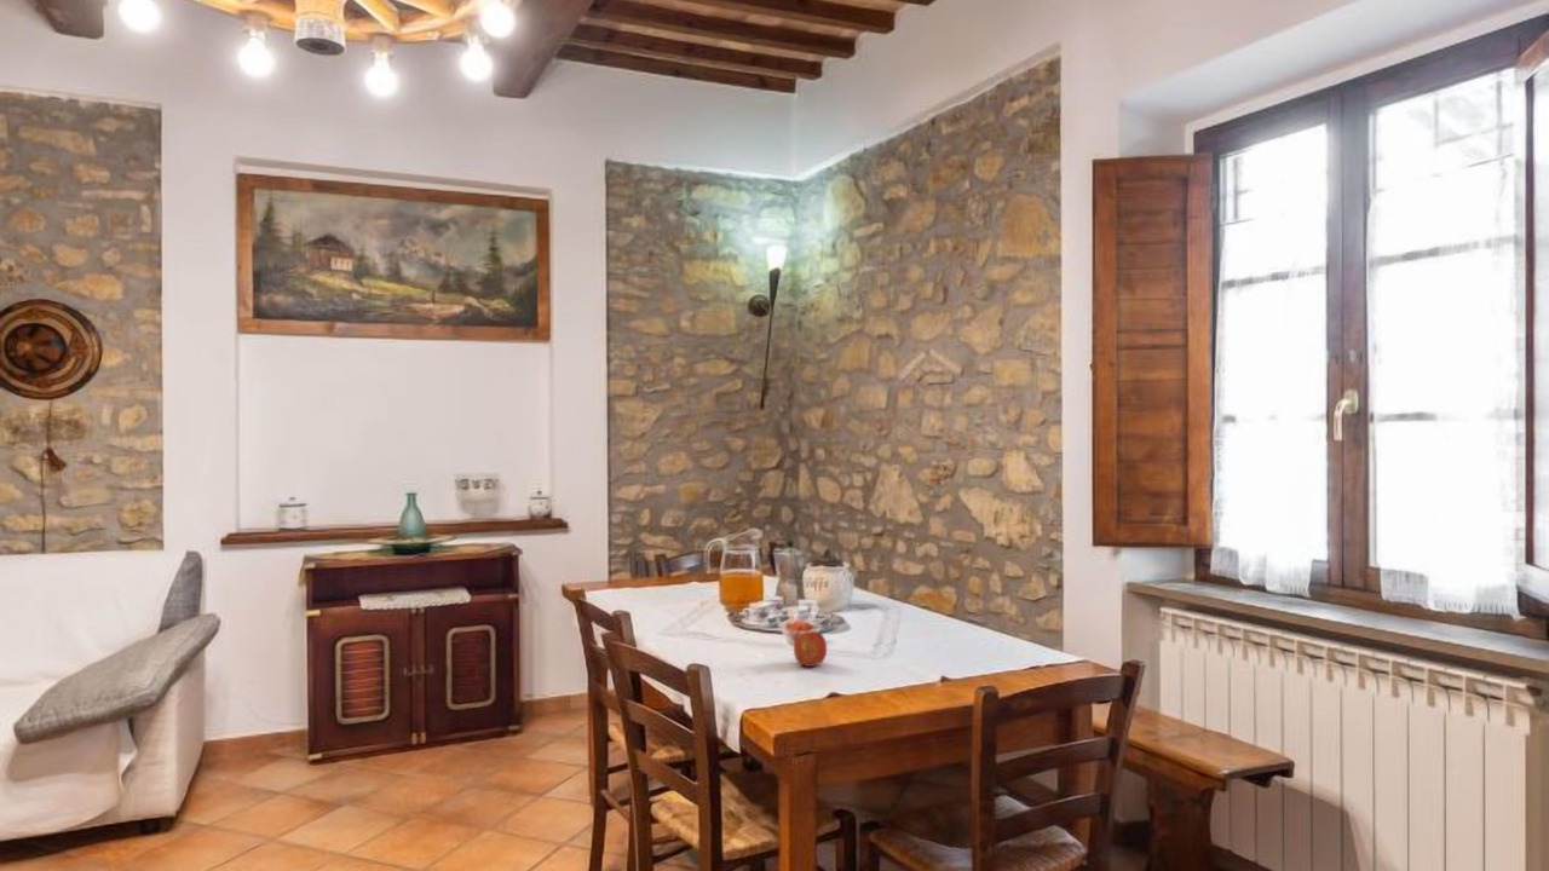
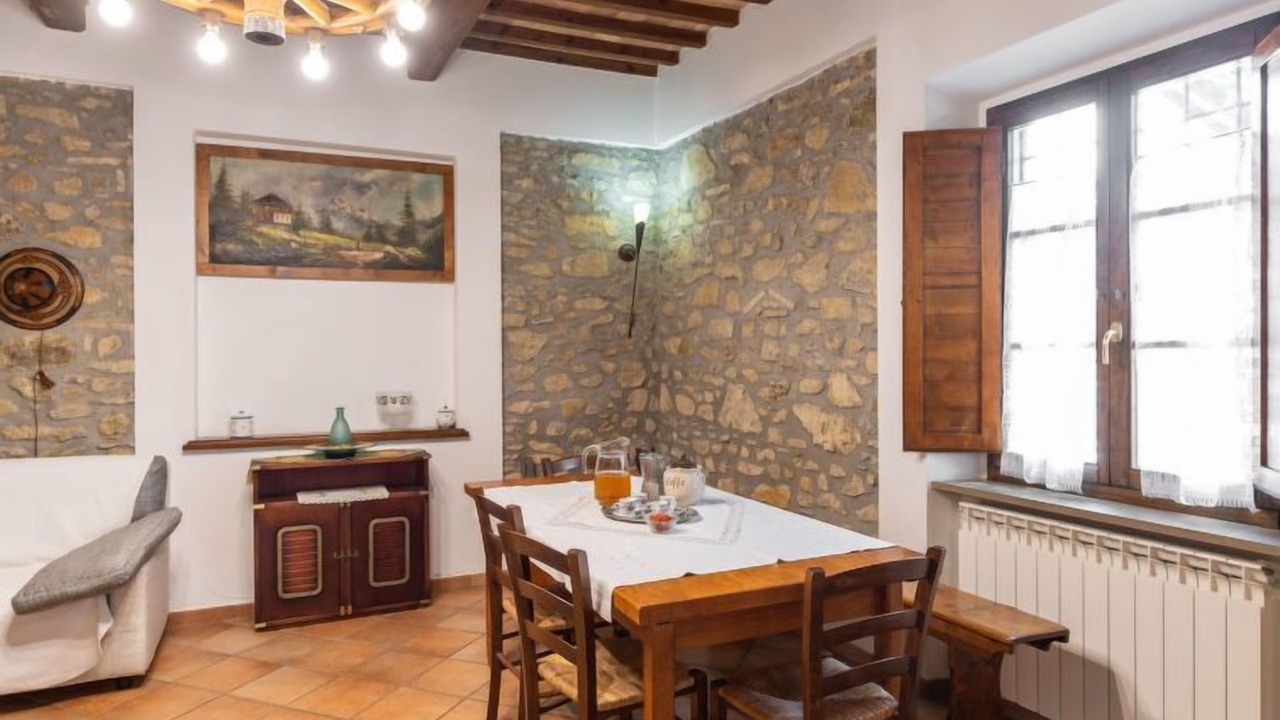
- fruit (810, 647)
